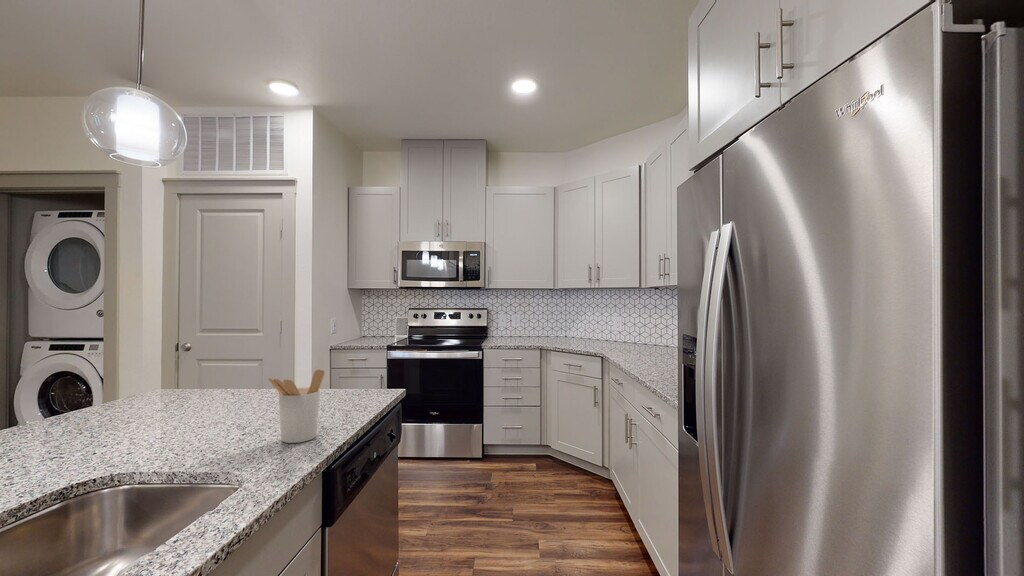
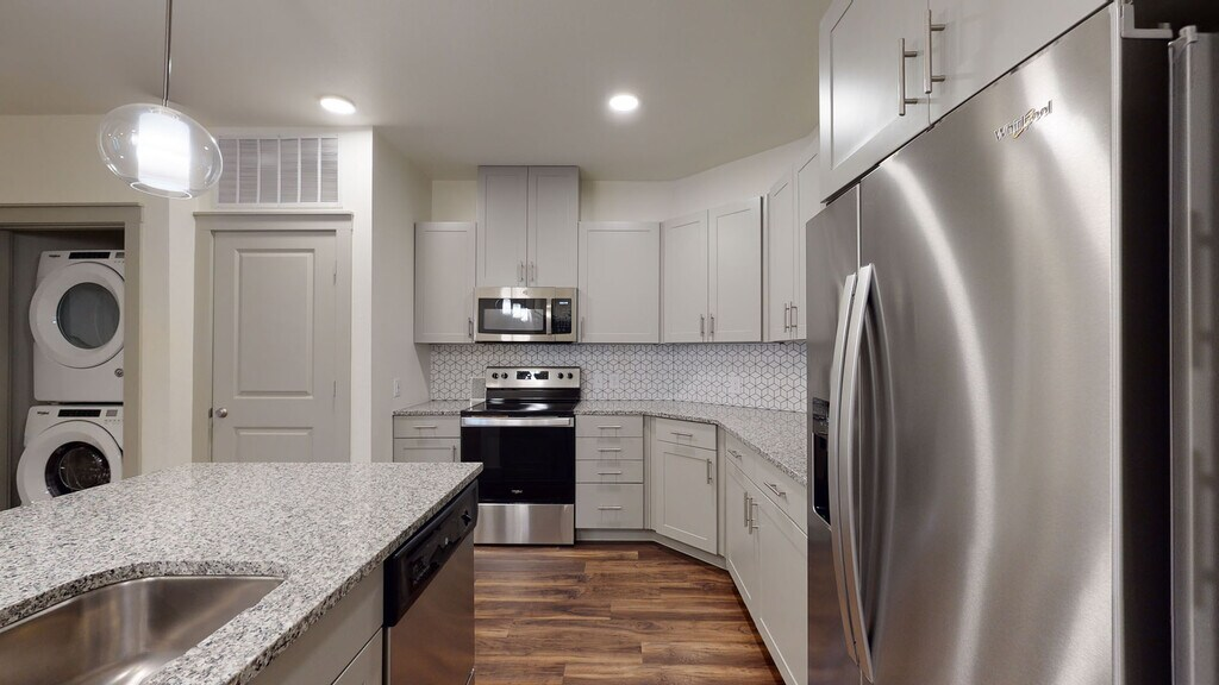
- utensil holder (293, 405)
